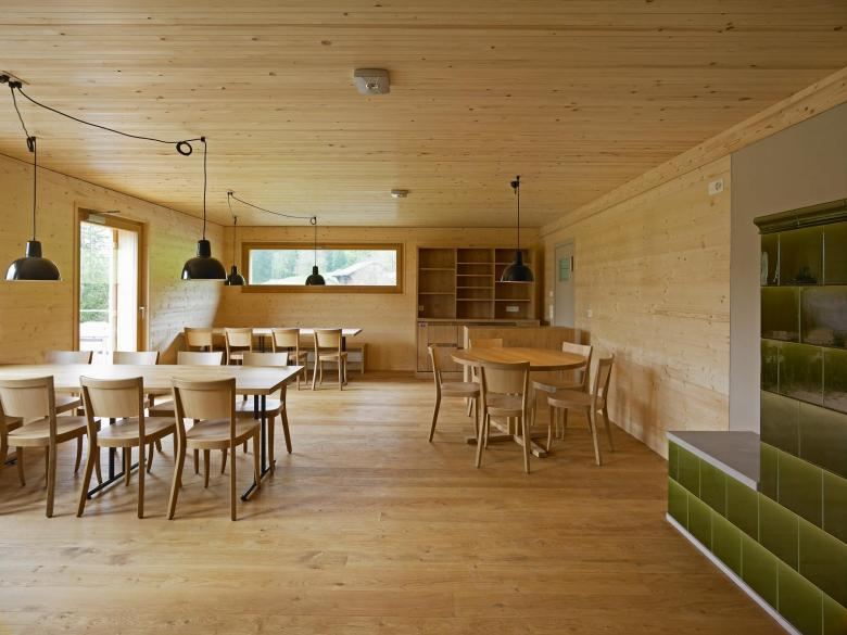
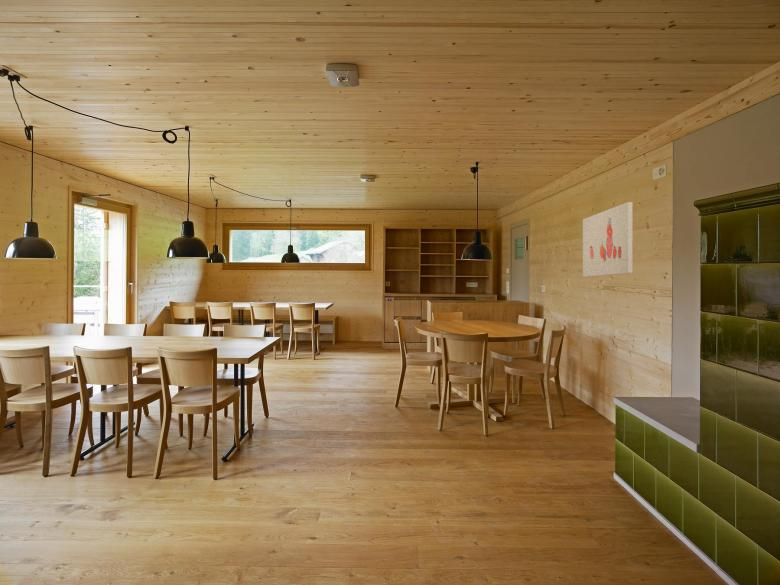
+ wall art (605, 243)
